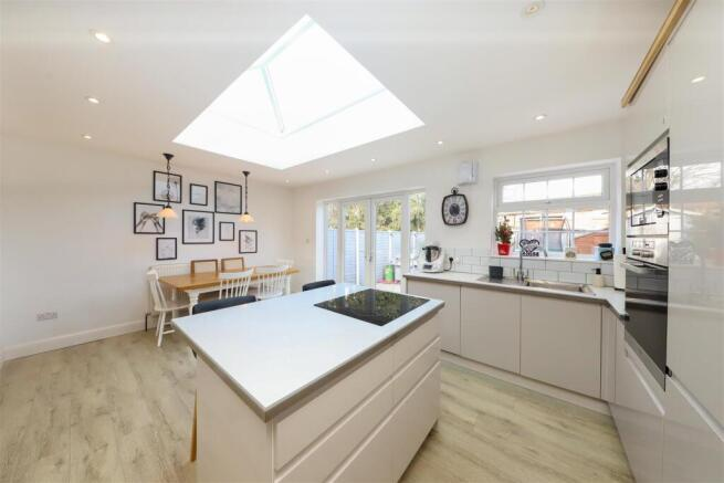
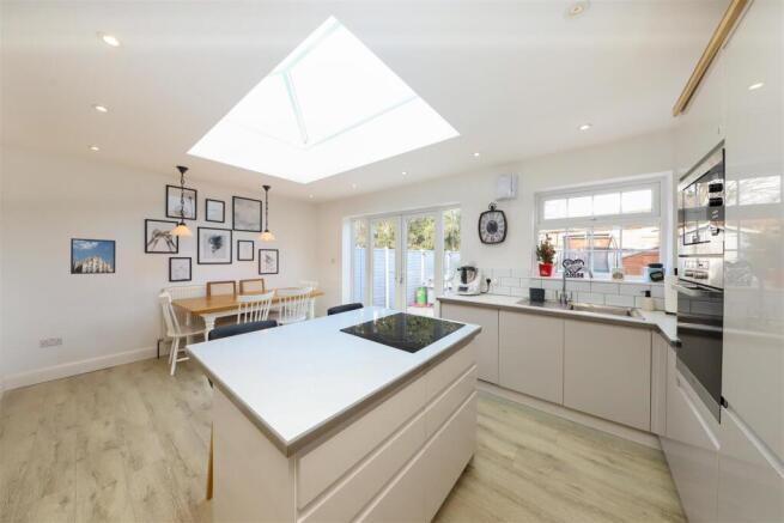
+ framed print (93, 256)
